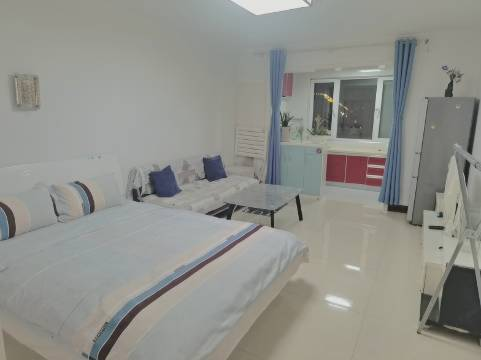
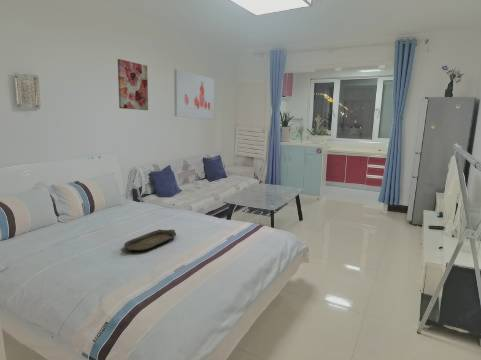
+ wall art (133, 86)
+ wall art (195, 96)
+ serving tray (151, 240)
